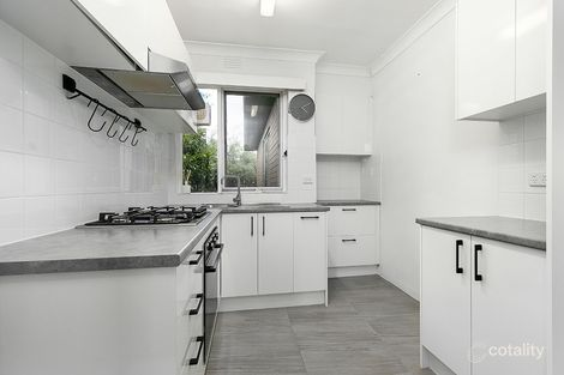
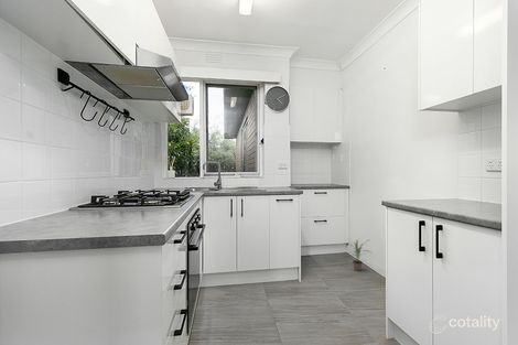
+ potted plant (357, 254)
